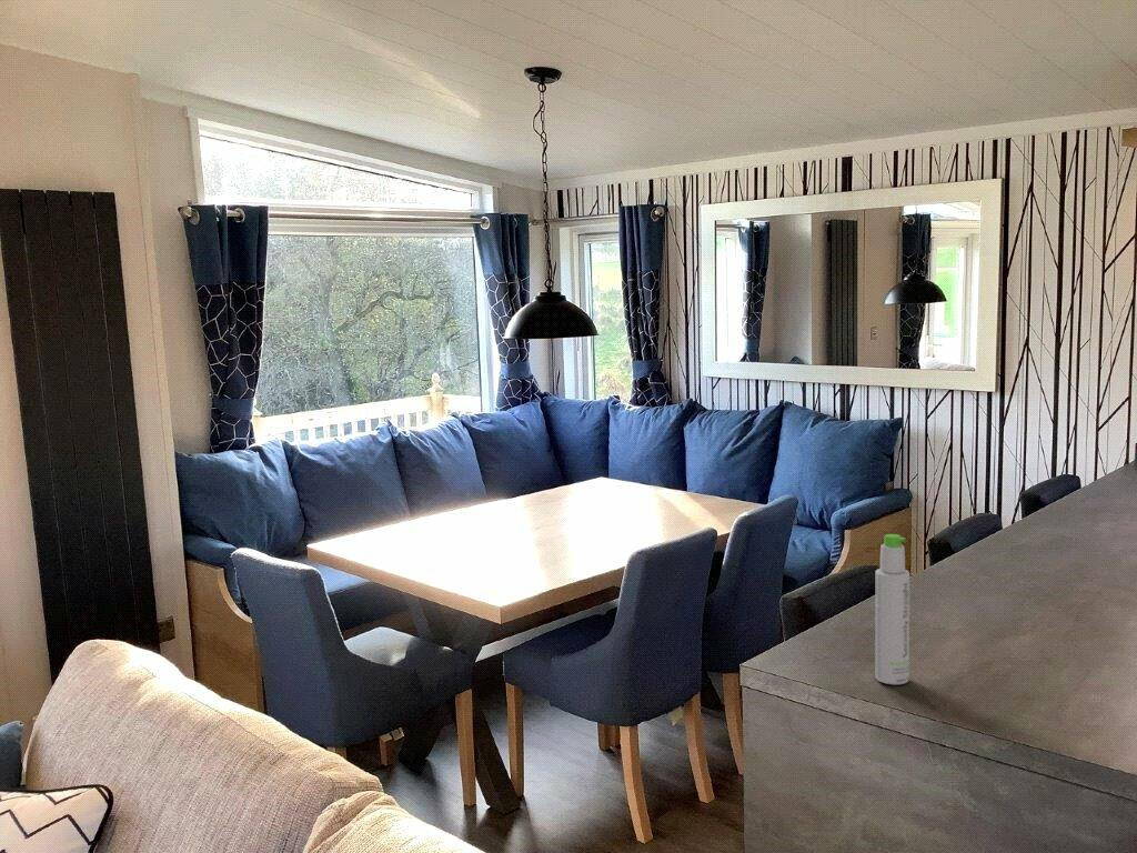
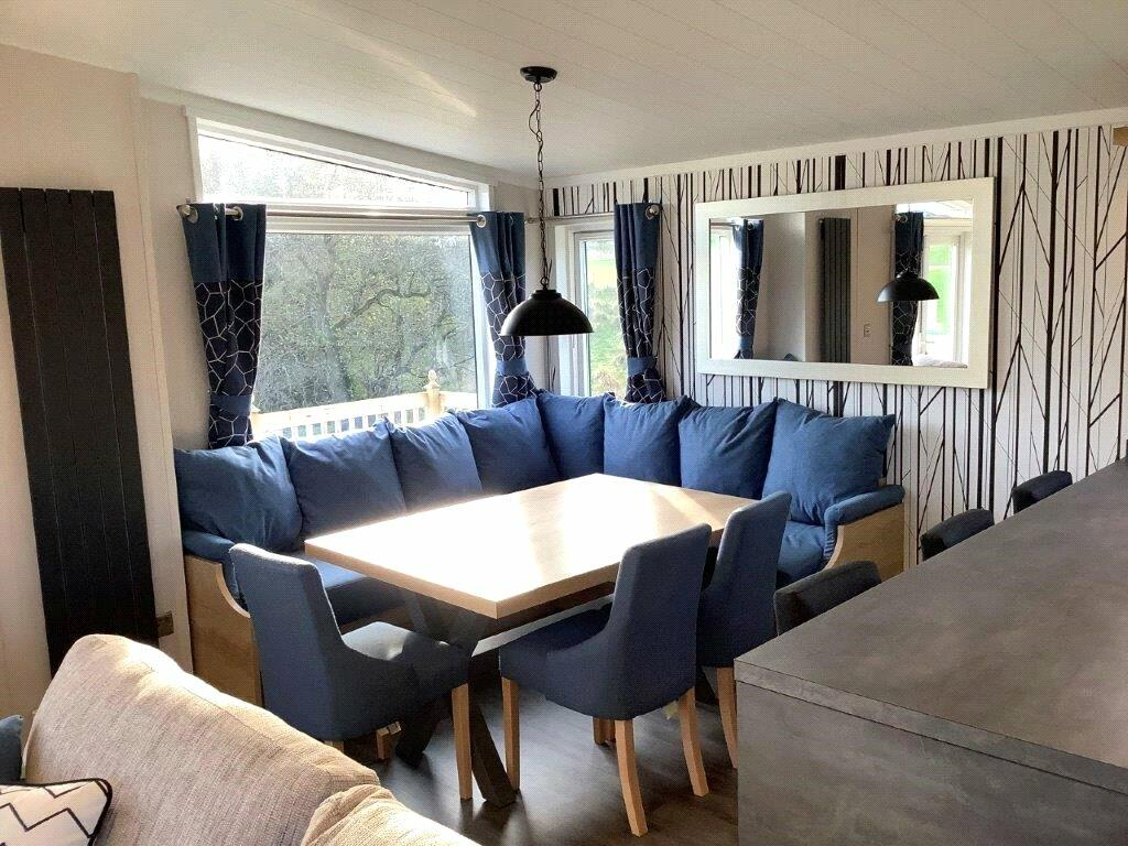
- bottle (892, 608)
